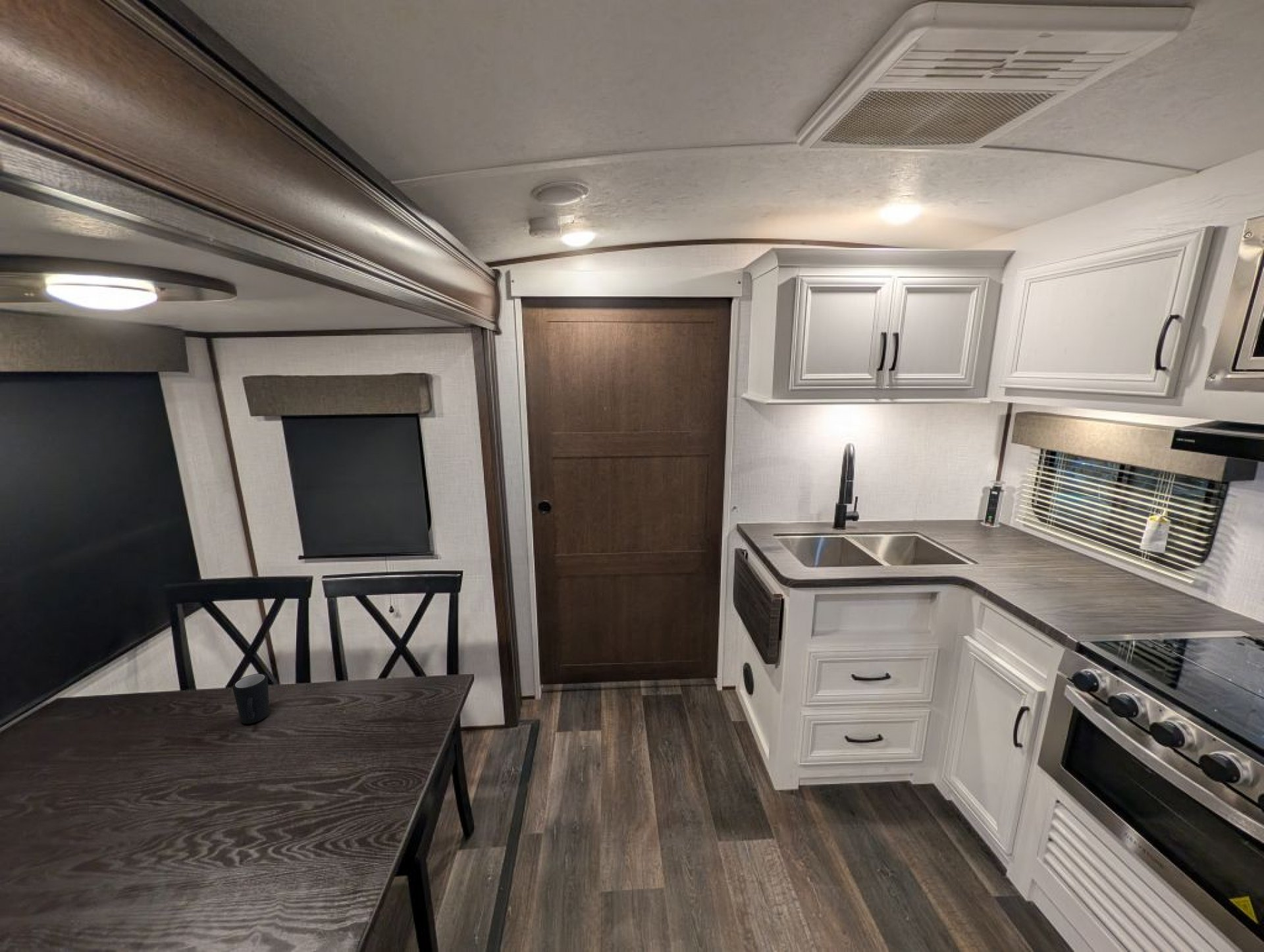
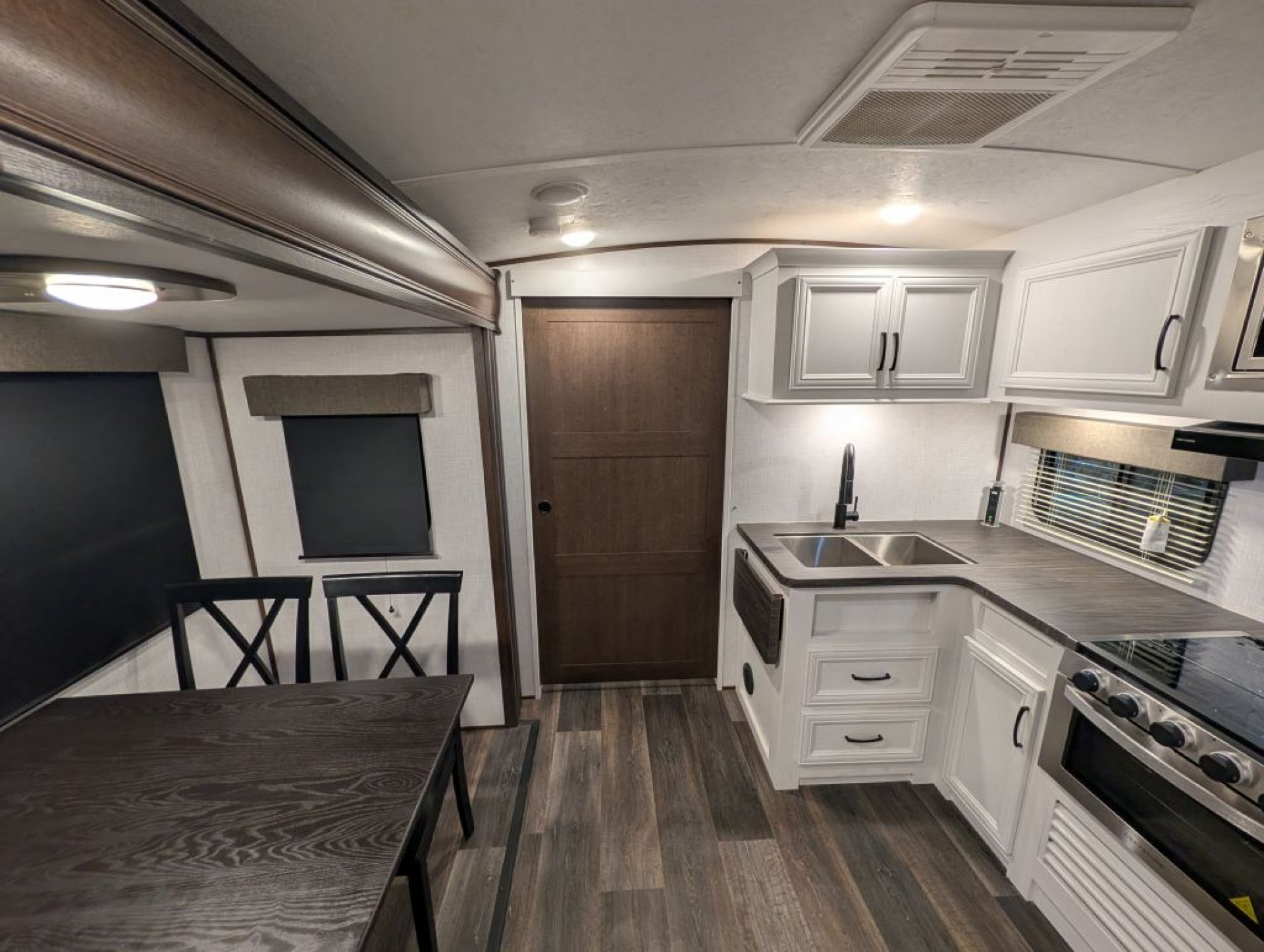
- mug (252, 702)
